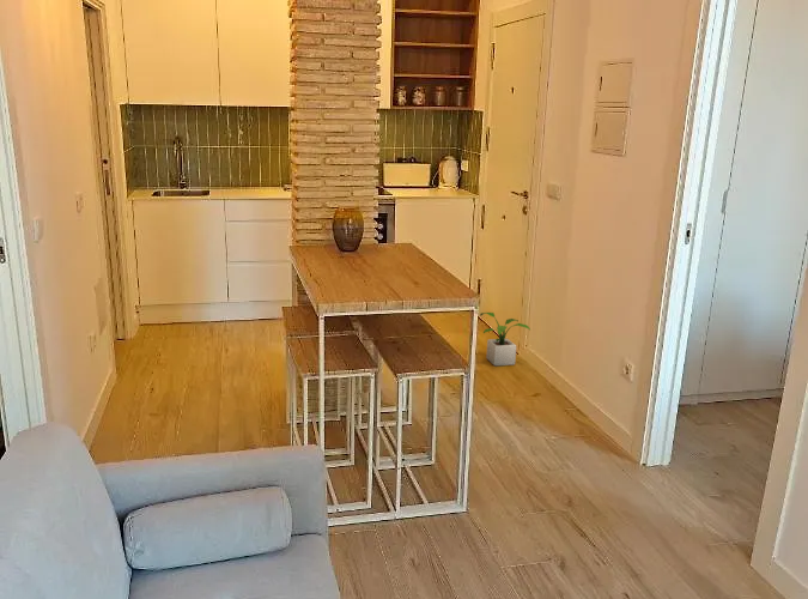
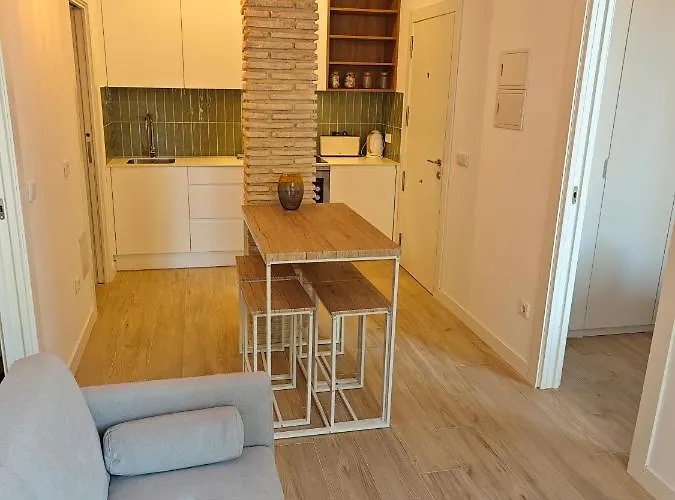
- potted plant (500, 338)
